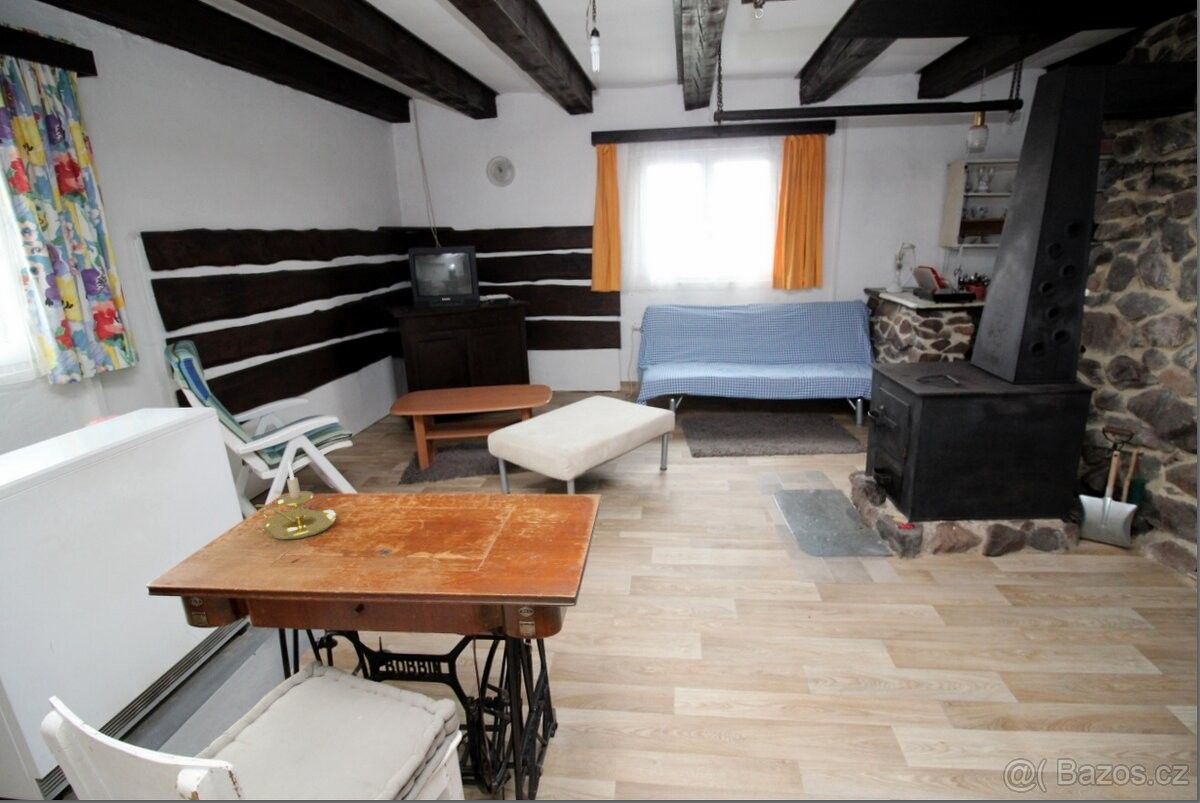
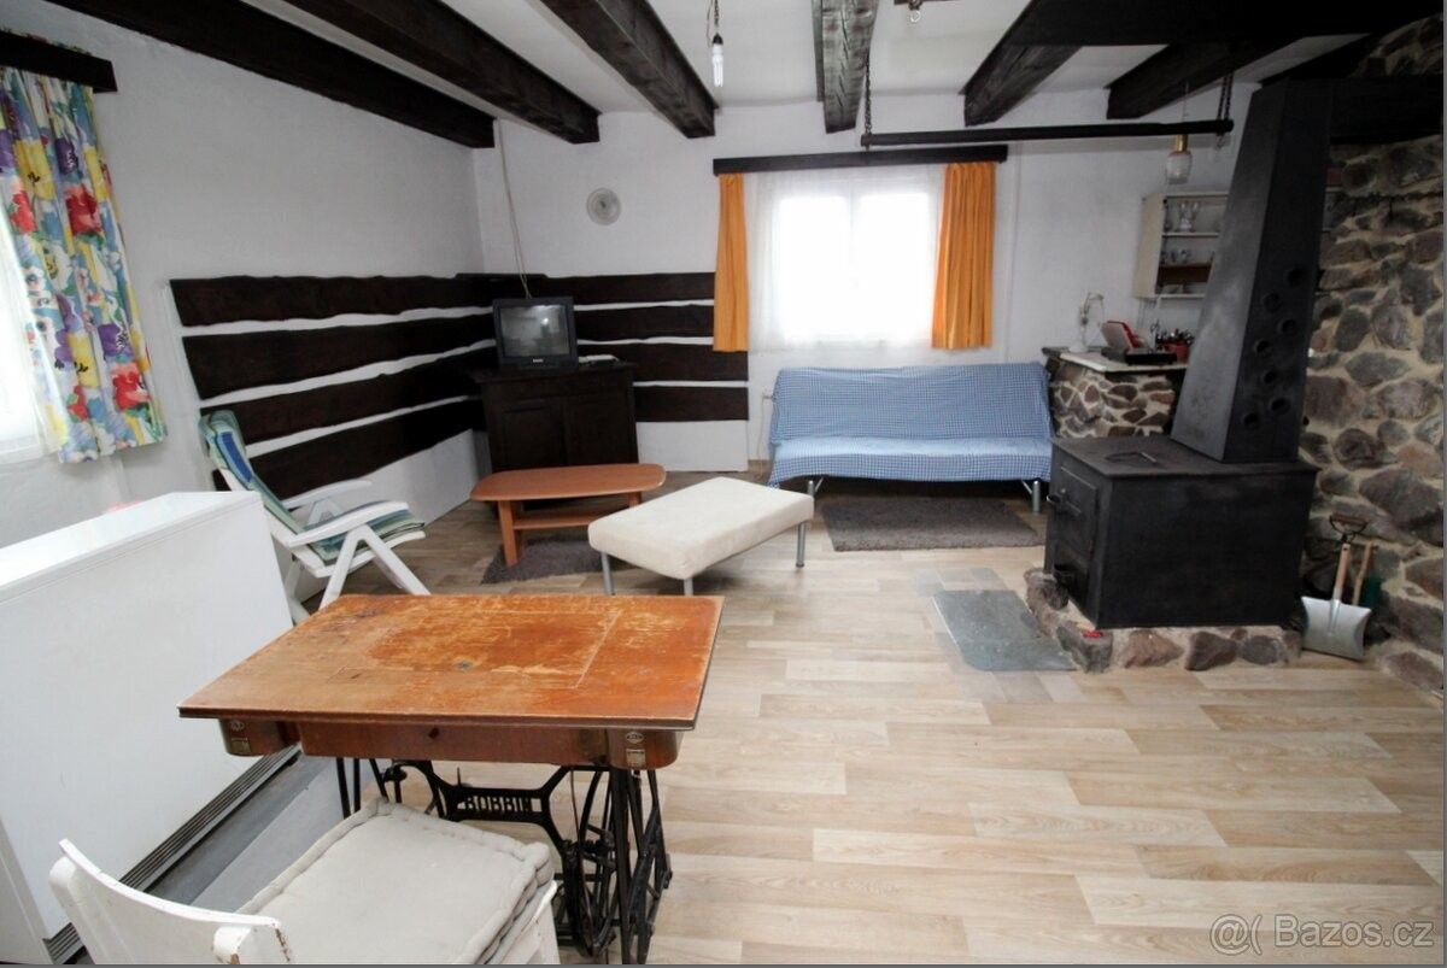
- candle holder (290, 494)
